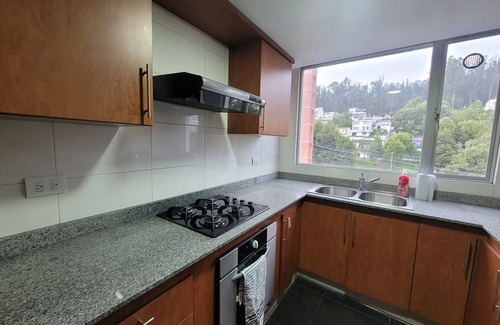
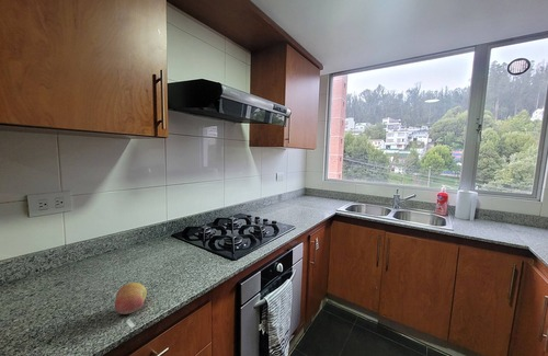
+ fruit (130, 297)
